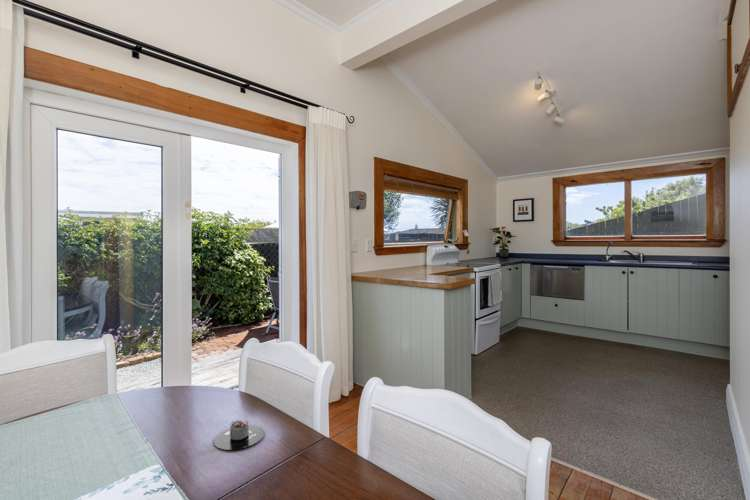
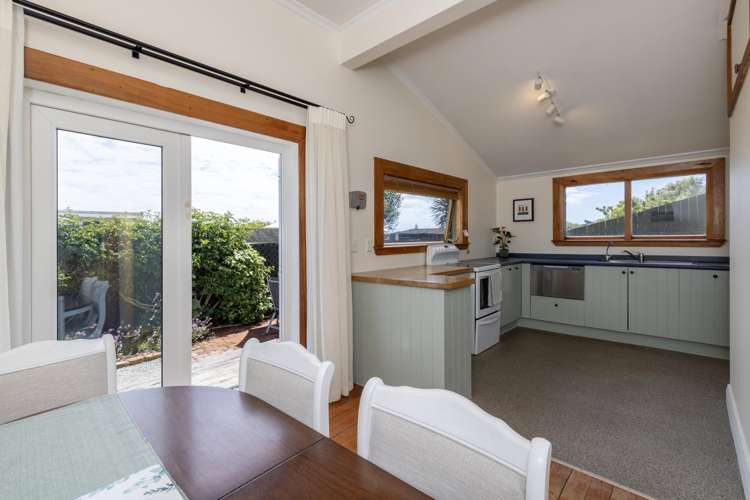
- candle (239, 429)
